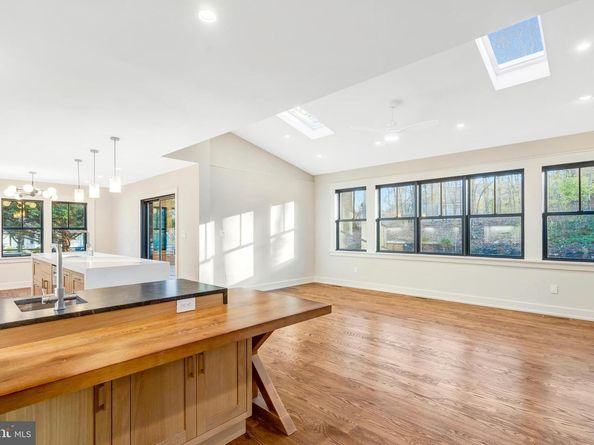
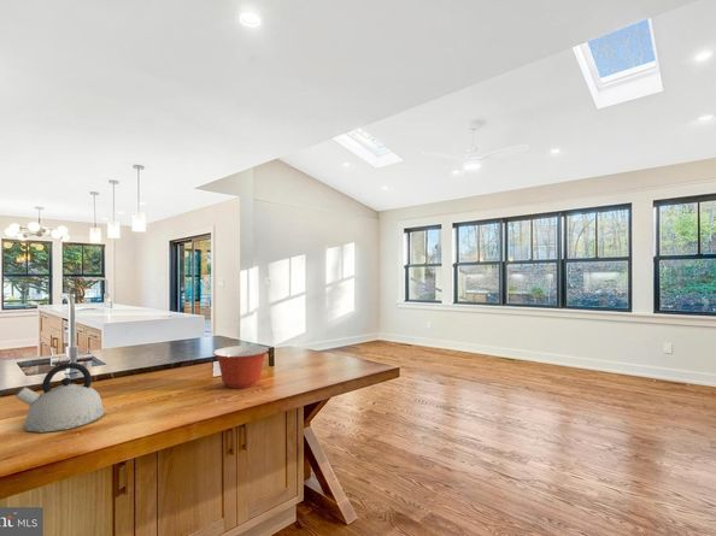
+ mixing bowl (241, 367)
+ kettle (61, 391)
